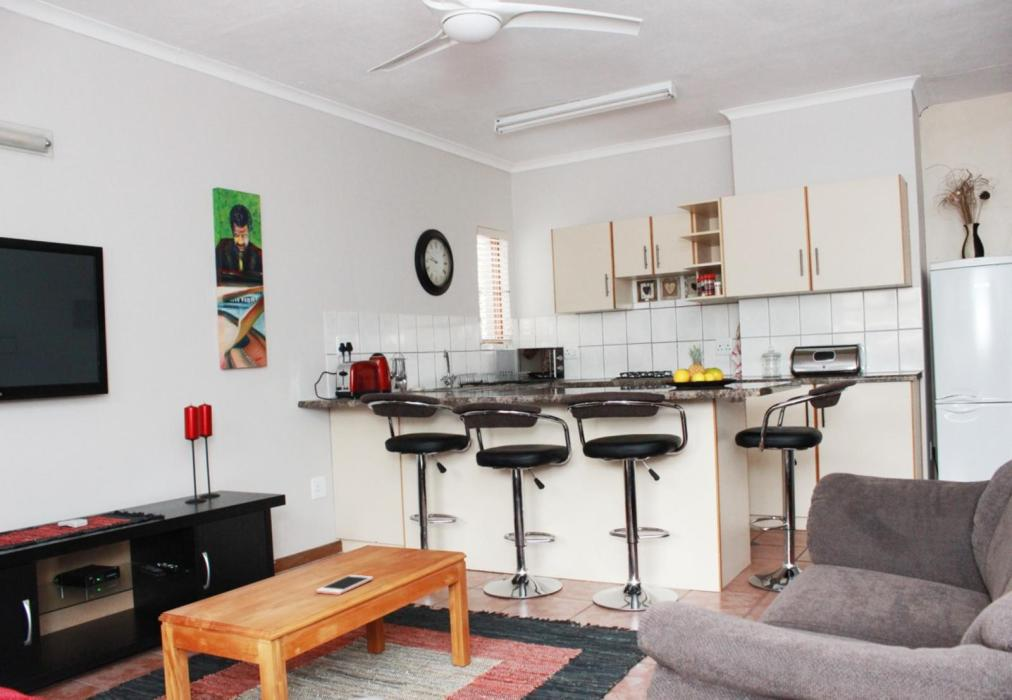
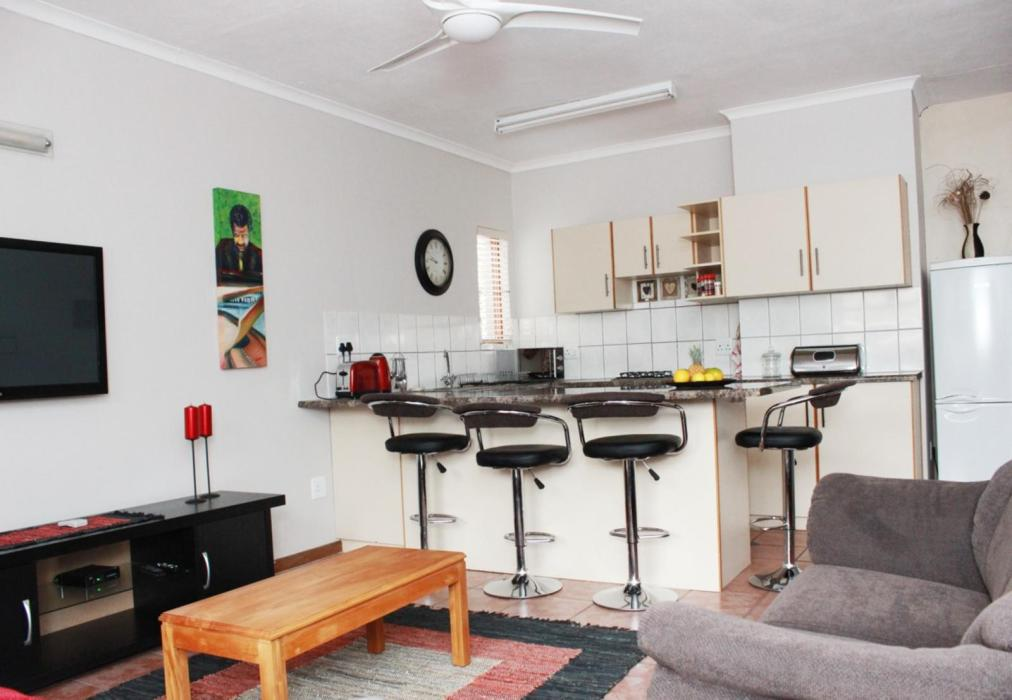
- cell phone (345, 584)
